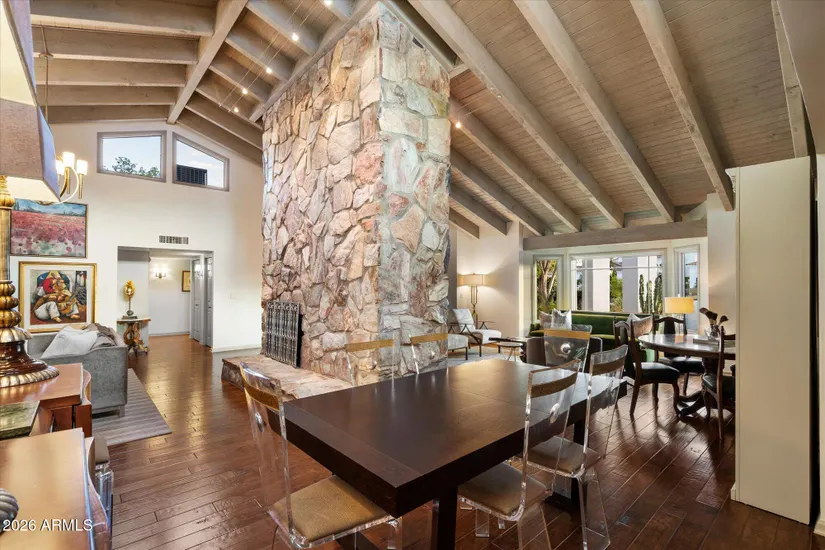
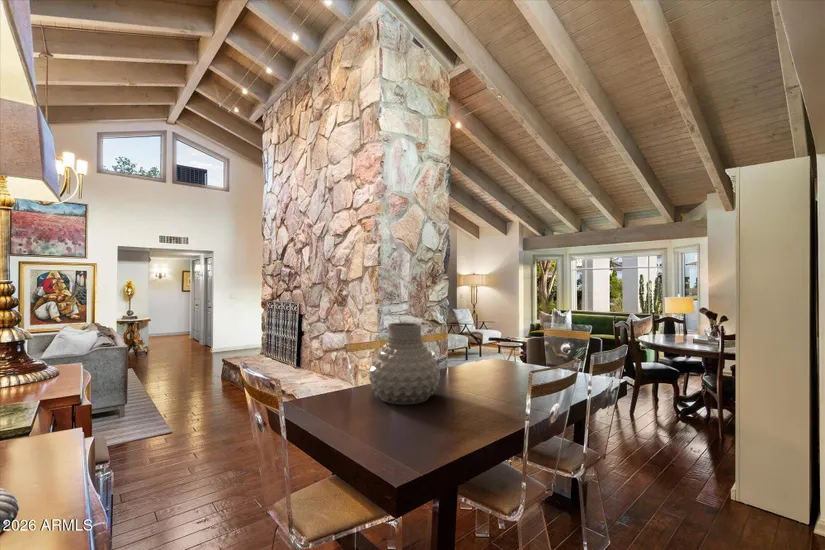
+ vase (404, 360)
